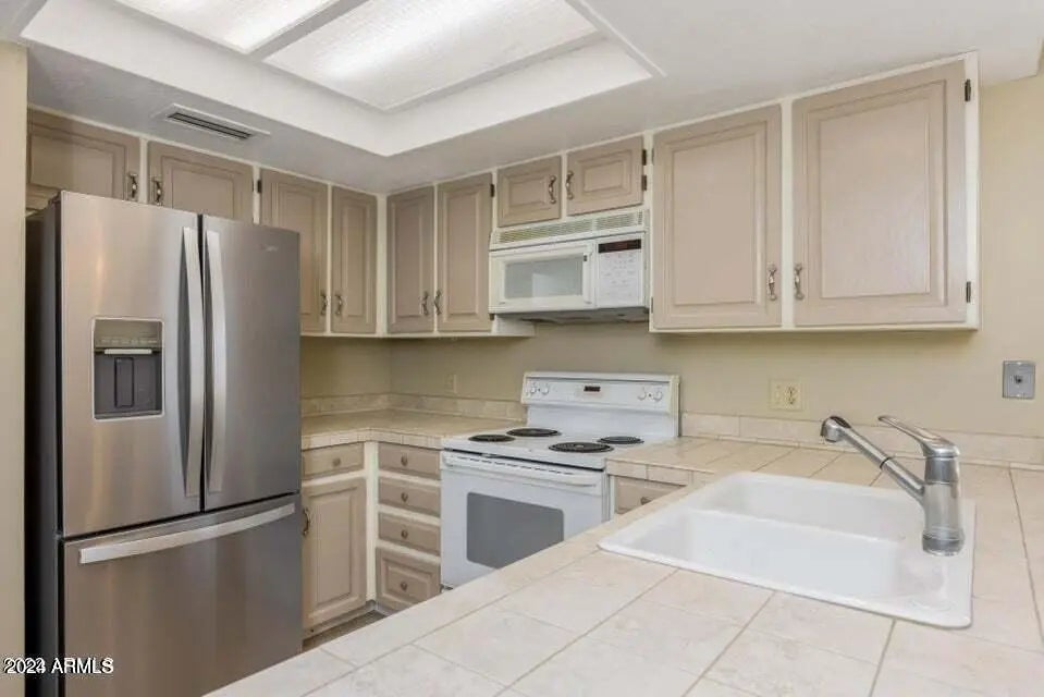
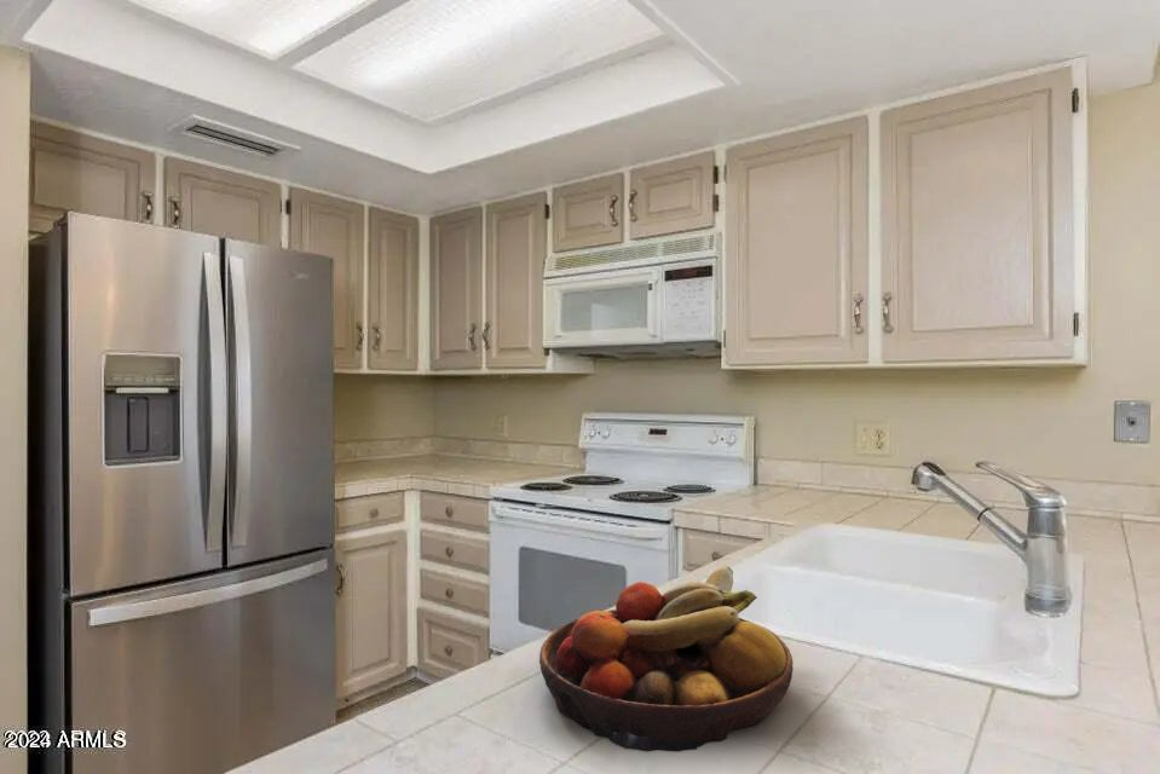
+ fruit bowl (663, 636)
